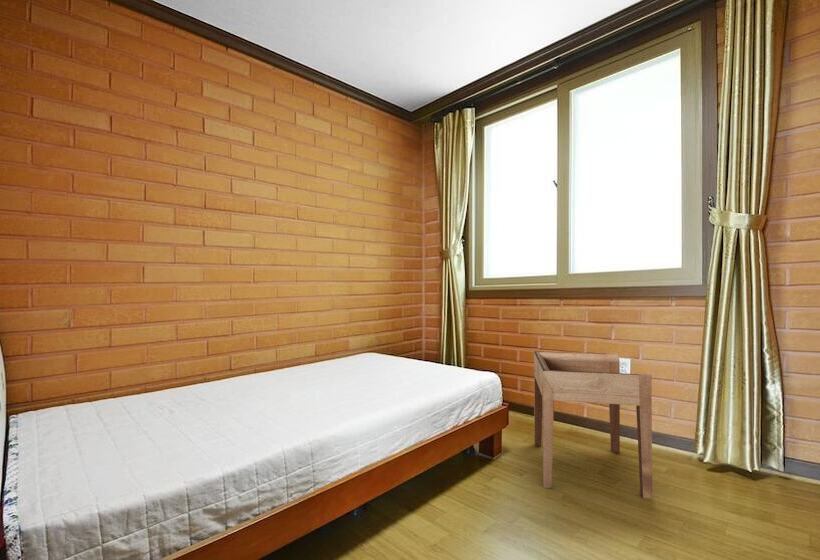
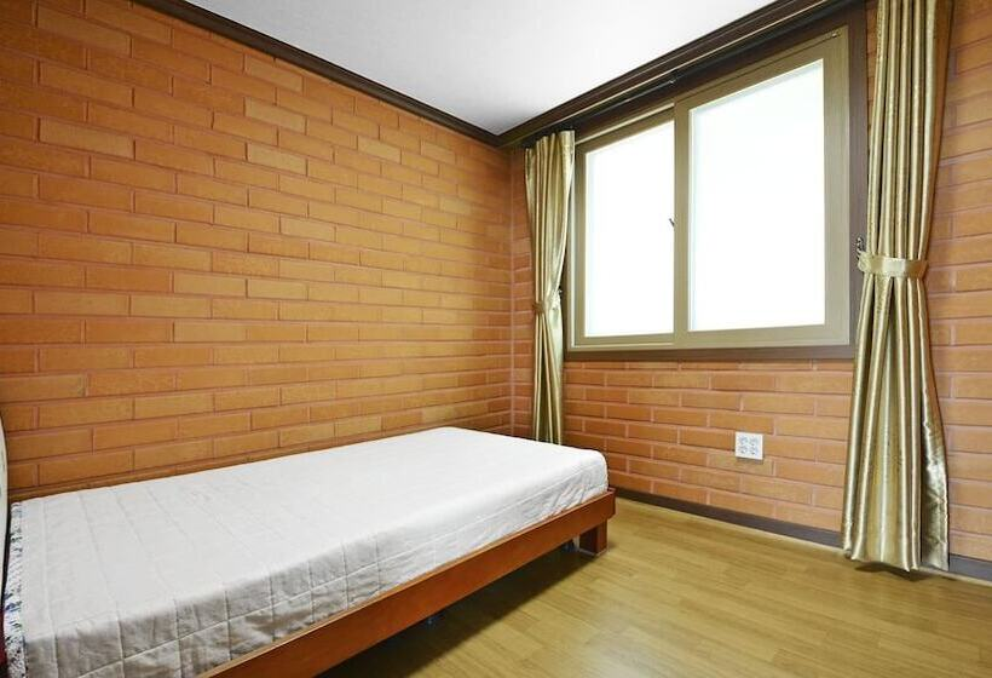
- side table (584, 401)
